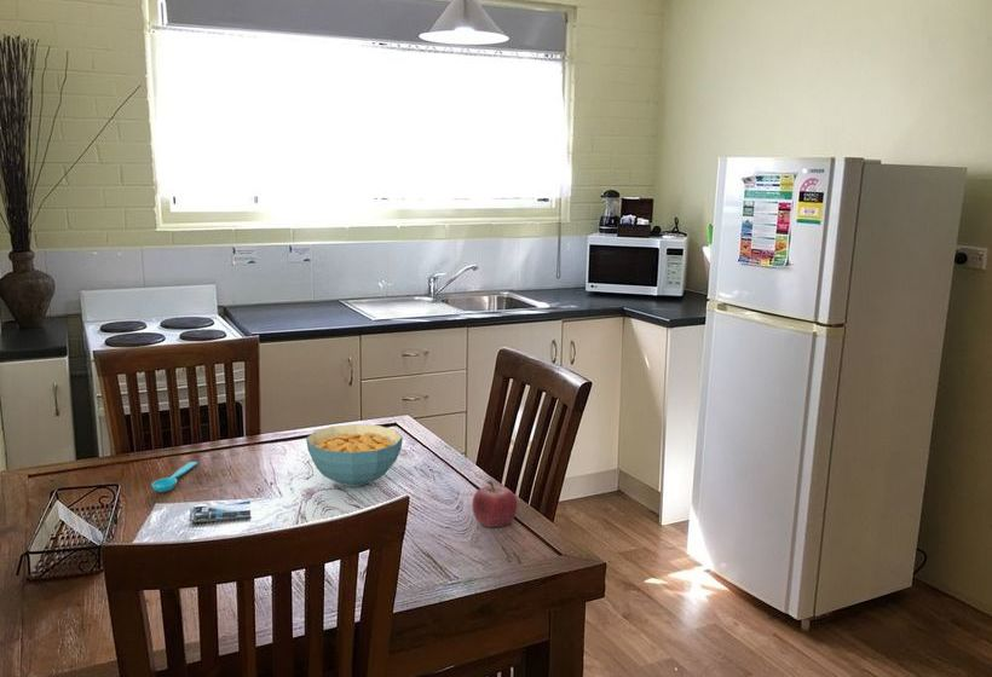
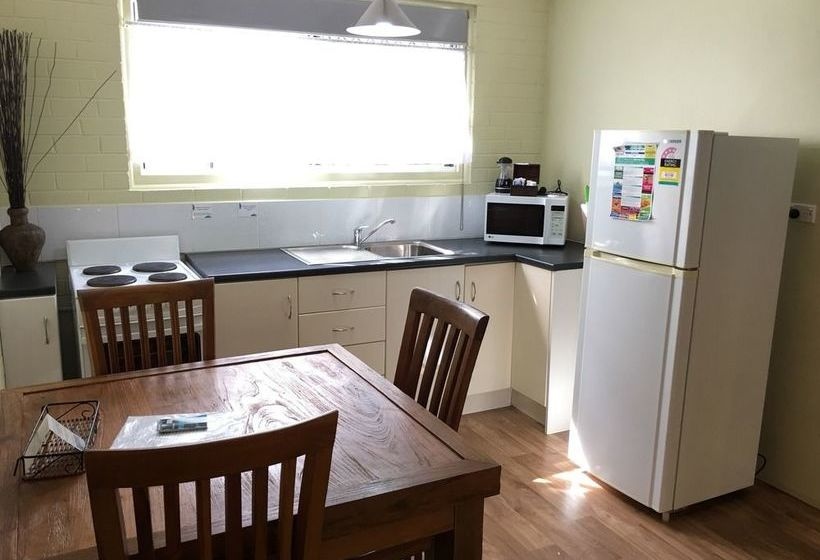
- fruit (494, 500)
- spoon (177, 474)
- cereal bowl (354, 459)
